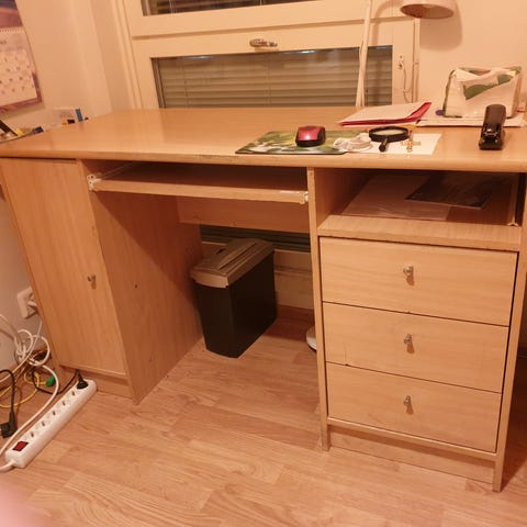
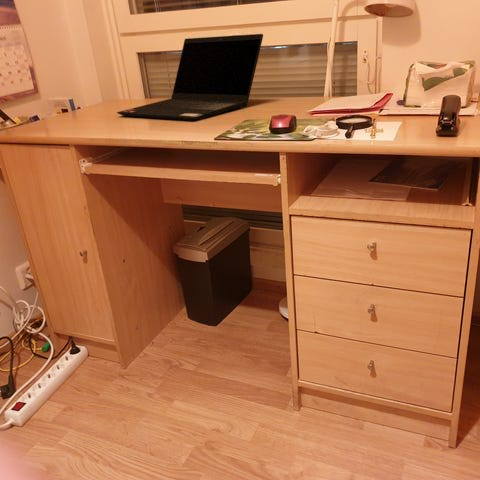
+ laptop computer (189, 76)
